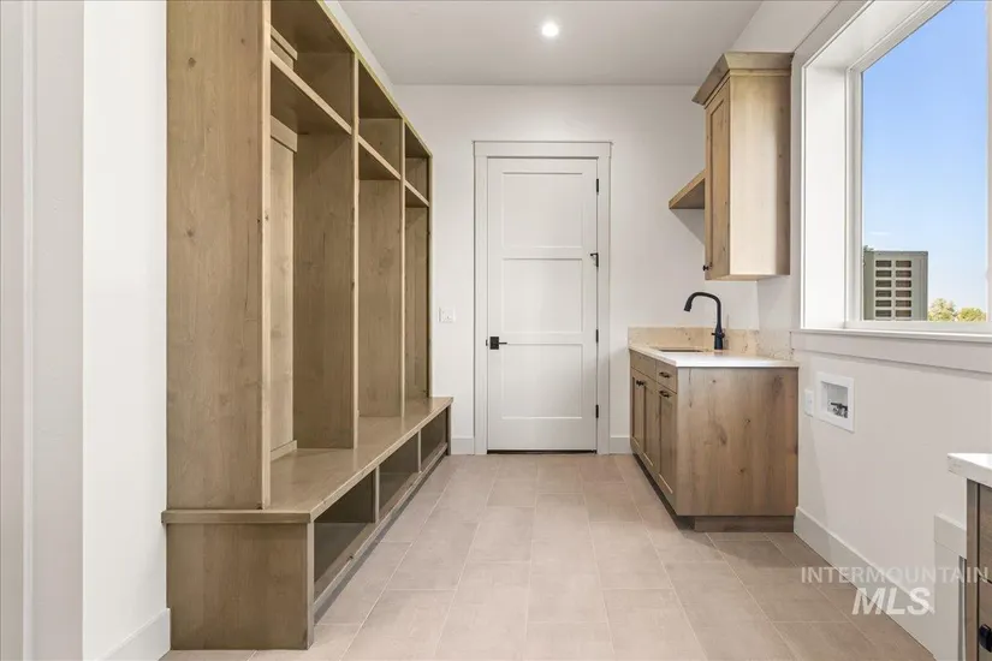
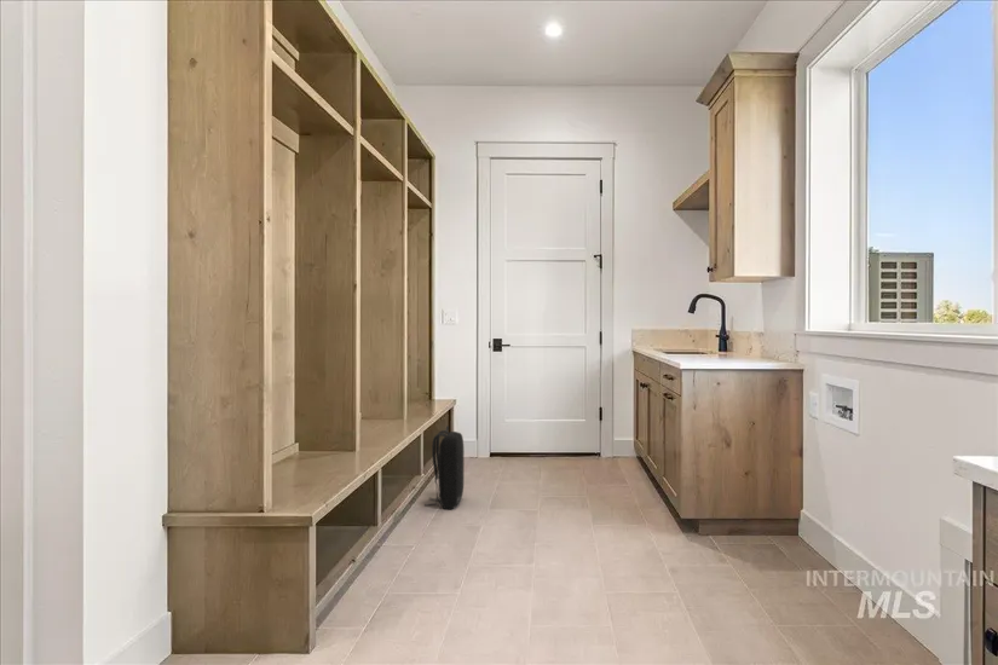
+ backpack (444, 464)
